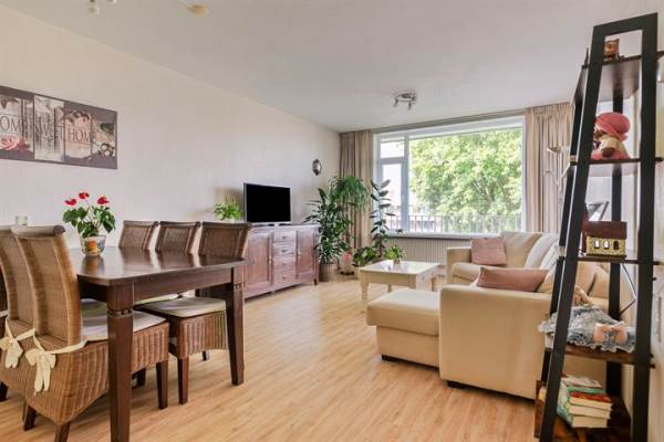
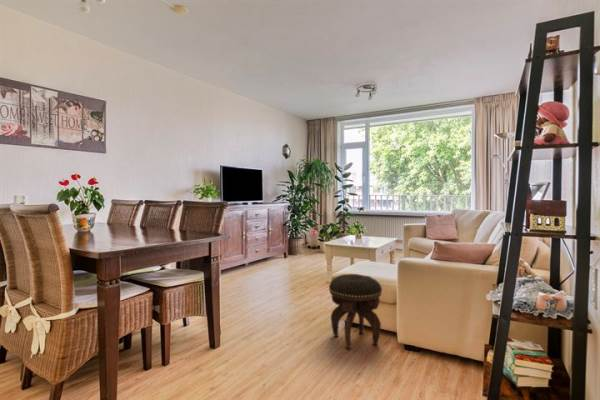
+ footstool (355, 308)
